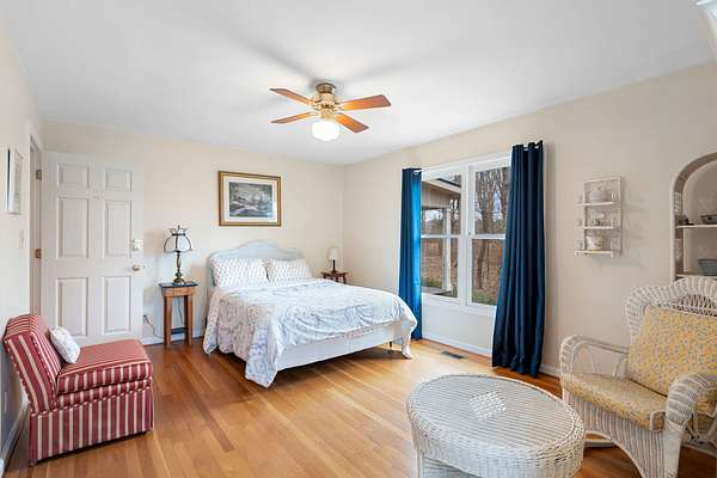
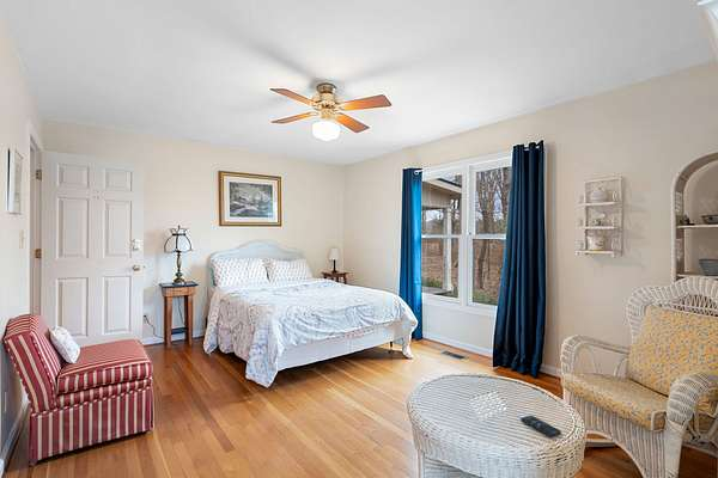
+ smartphone (540, 425)
